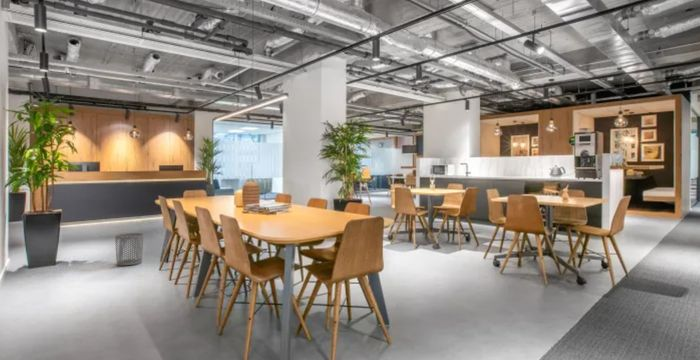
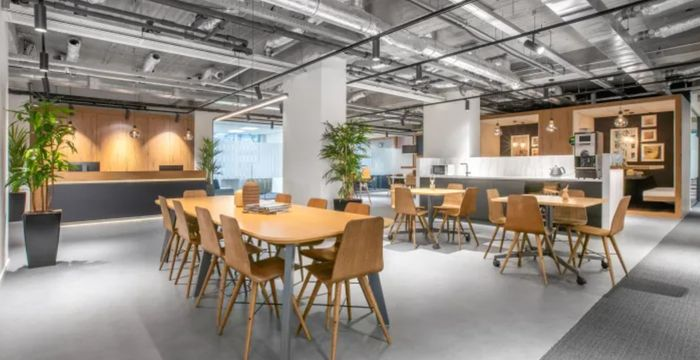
- waste bin (129, 249)
